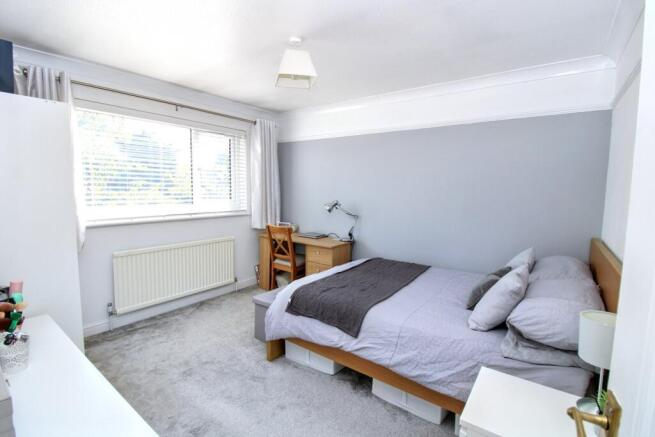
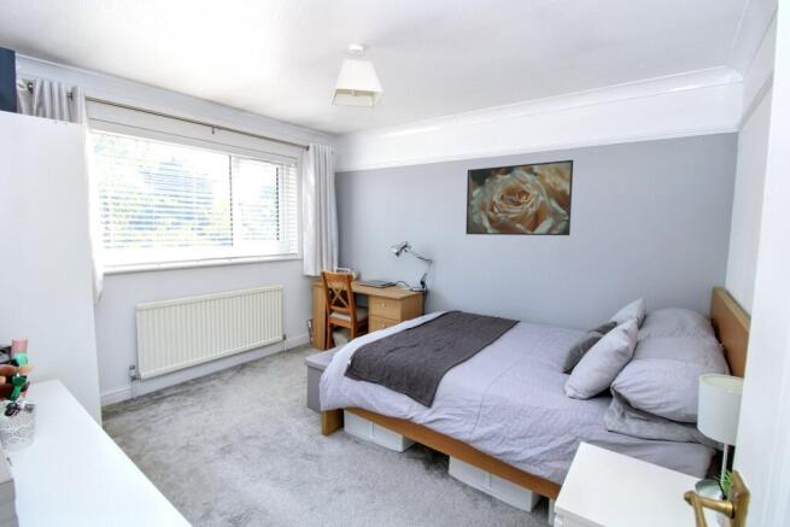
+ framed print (515, 200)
